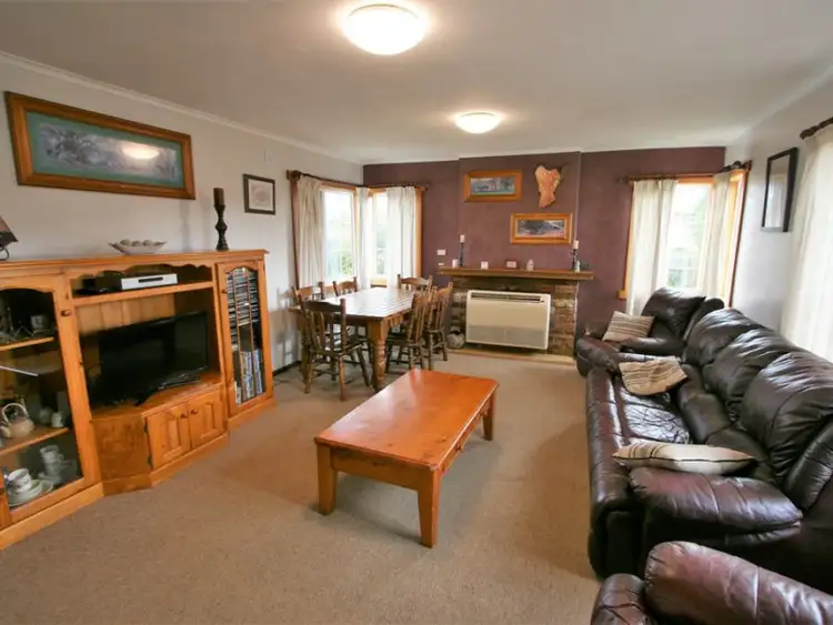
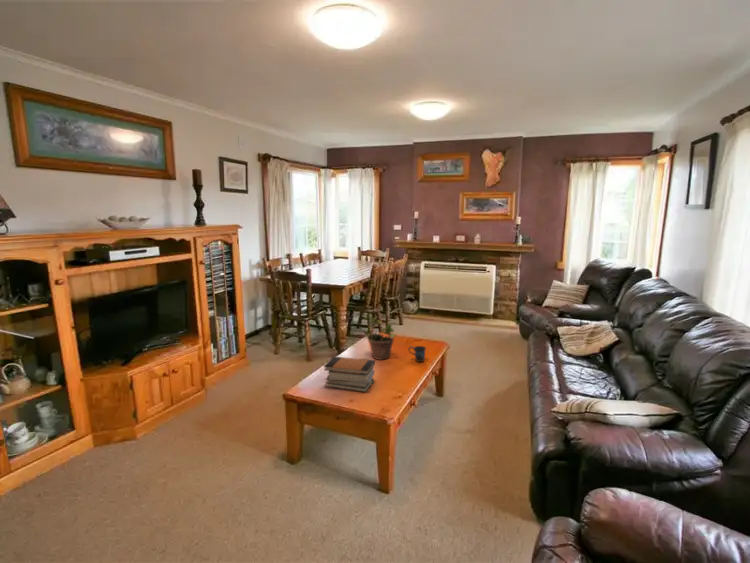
+ potted plant (379, 334)
+ book stack (350, 373)
+ mug (417, 353)
